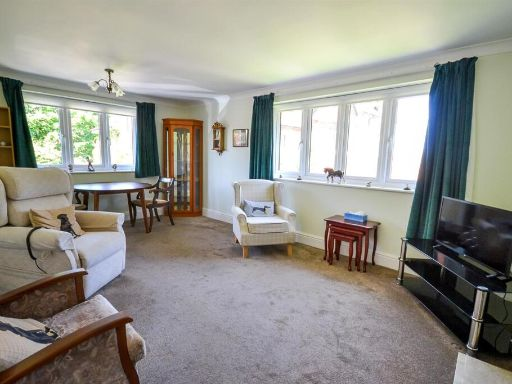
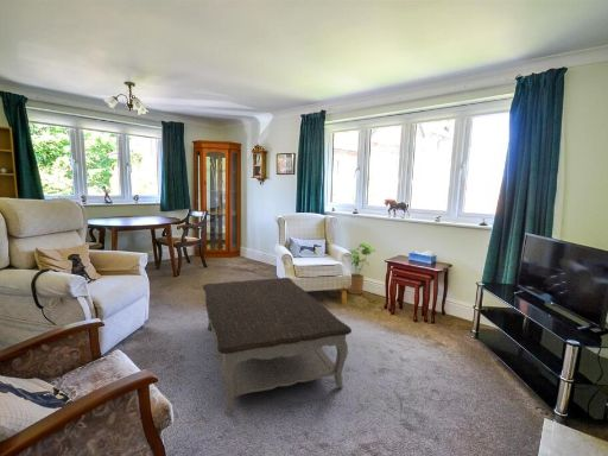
+ coffee table (264, 328)
+ house plant (357, 268)
